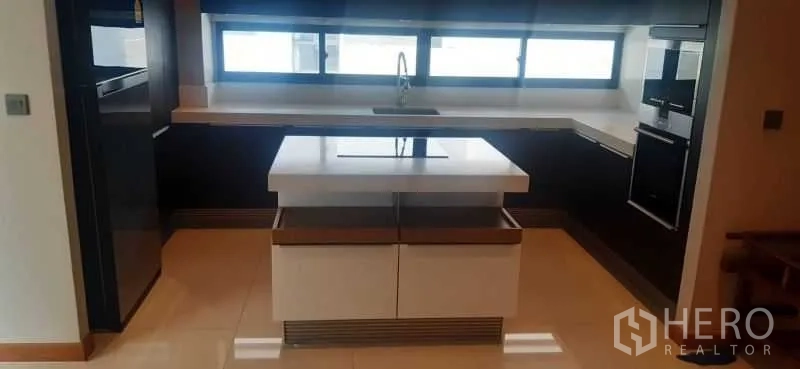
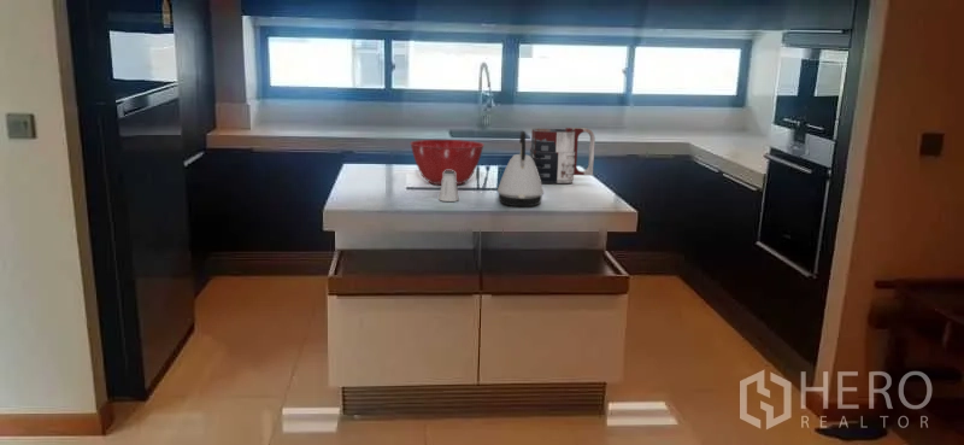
+ mixing bowl (446, 163)
+ saltshaker (448, 185)
+ kettle (521, 166)
+ mug (562, 153)
